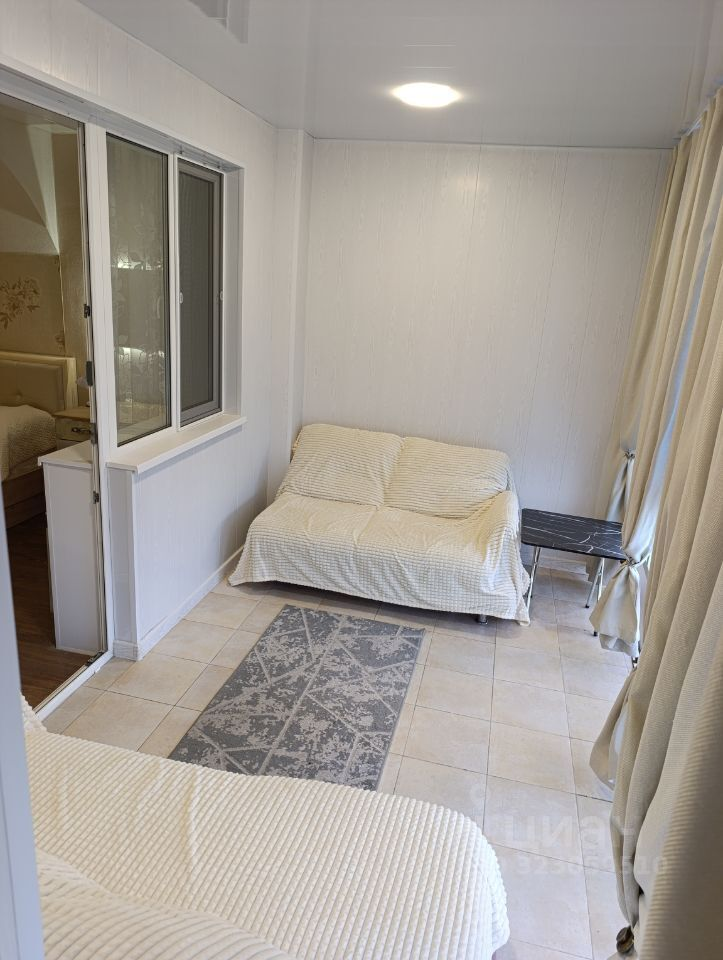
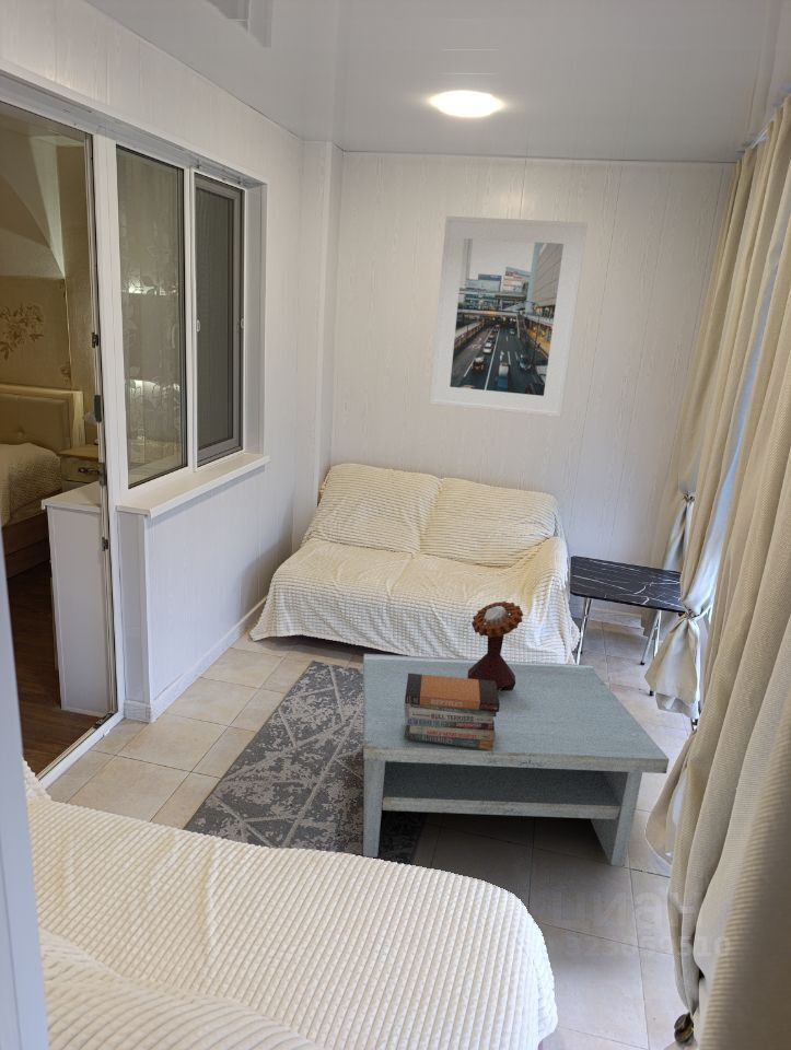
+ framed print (504, 318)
+ mushroom (496, 644)
+ book stack (449, 718)
+ coffee table (489, 749)
